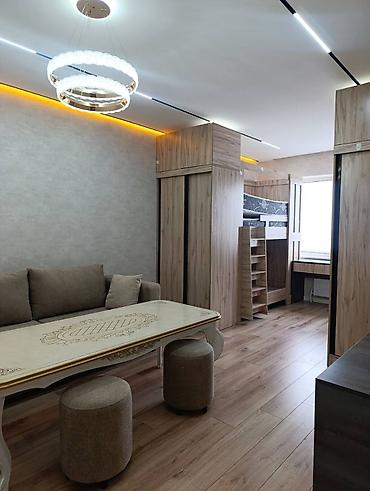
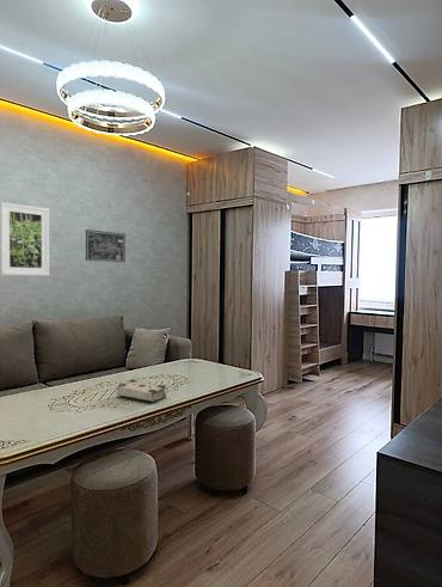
+ wall art (105, 246)
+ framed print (25, 240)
+ book (141, 390)
